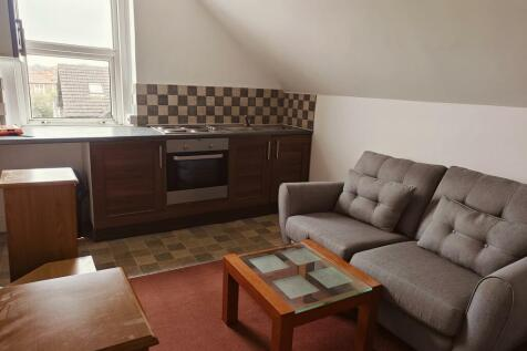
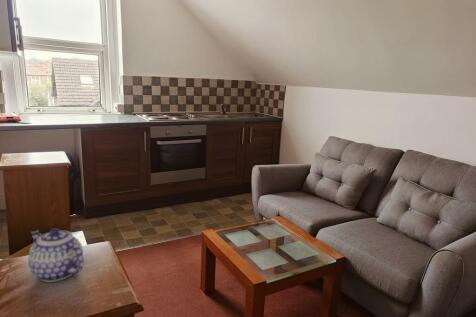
+ teapot (56, 251)
